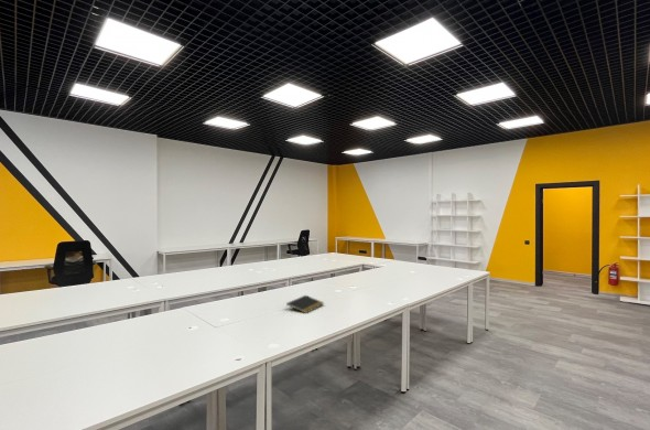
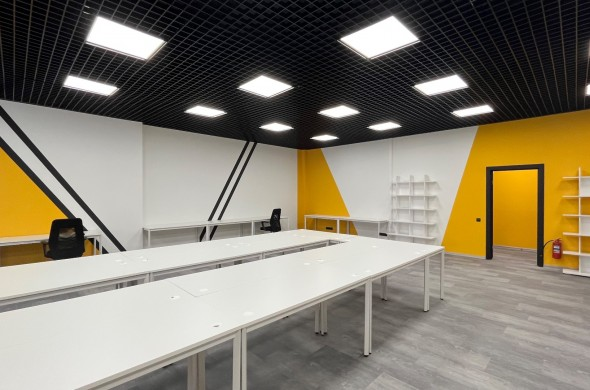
- notepad (305, 303)
